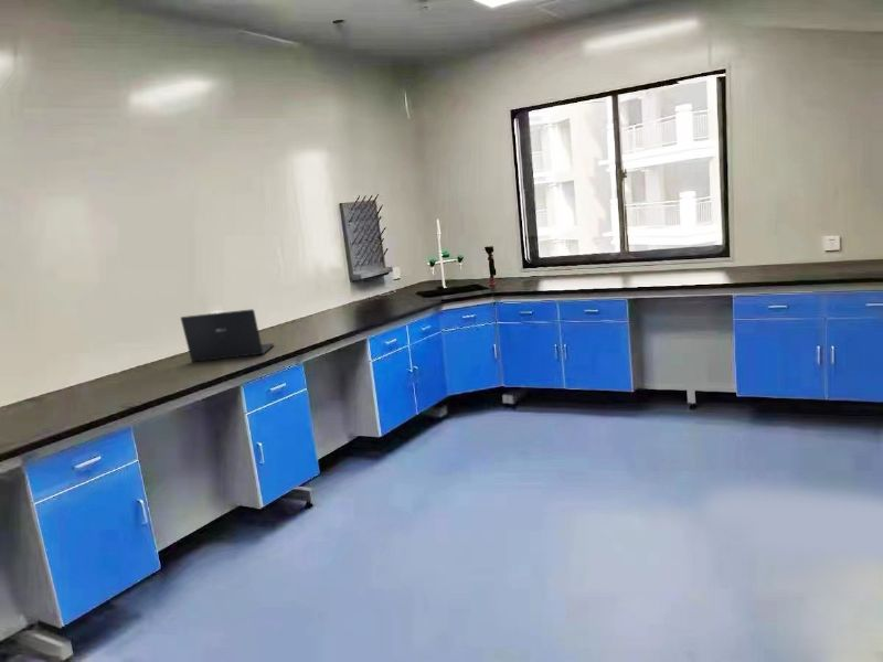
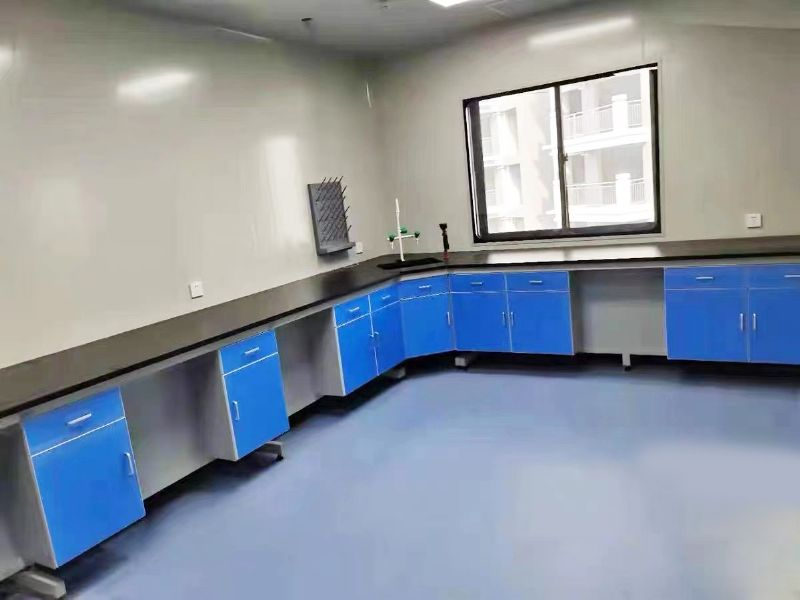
- laptop (230, 331)
